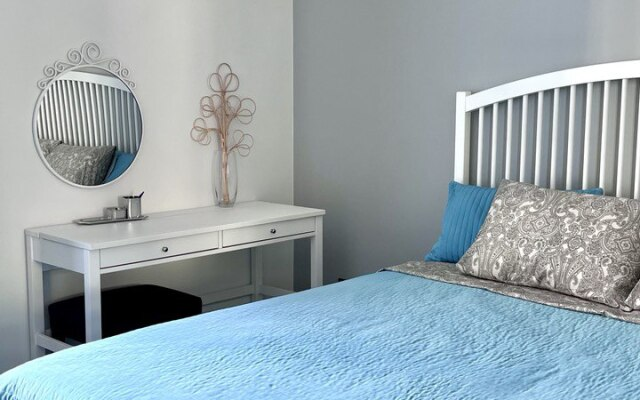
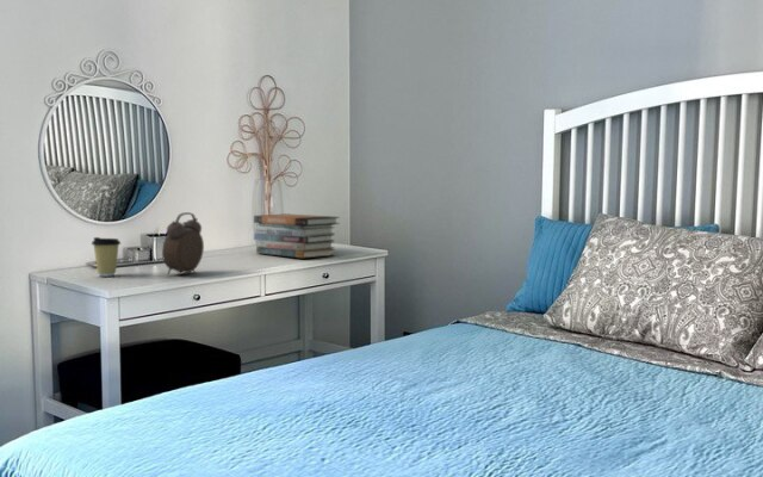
+ book stack (294, 235)
+ alarm clock (182, 243)
+ coffee cup (106, 256)
